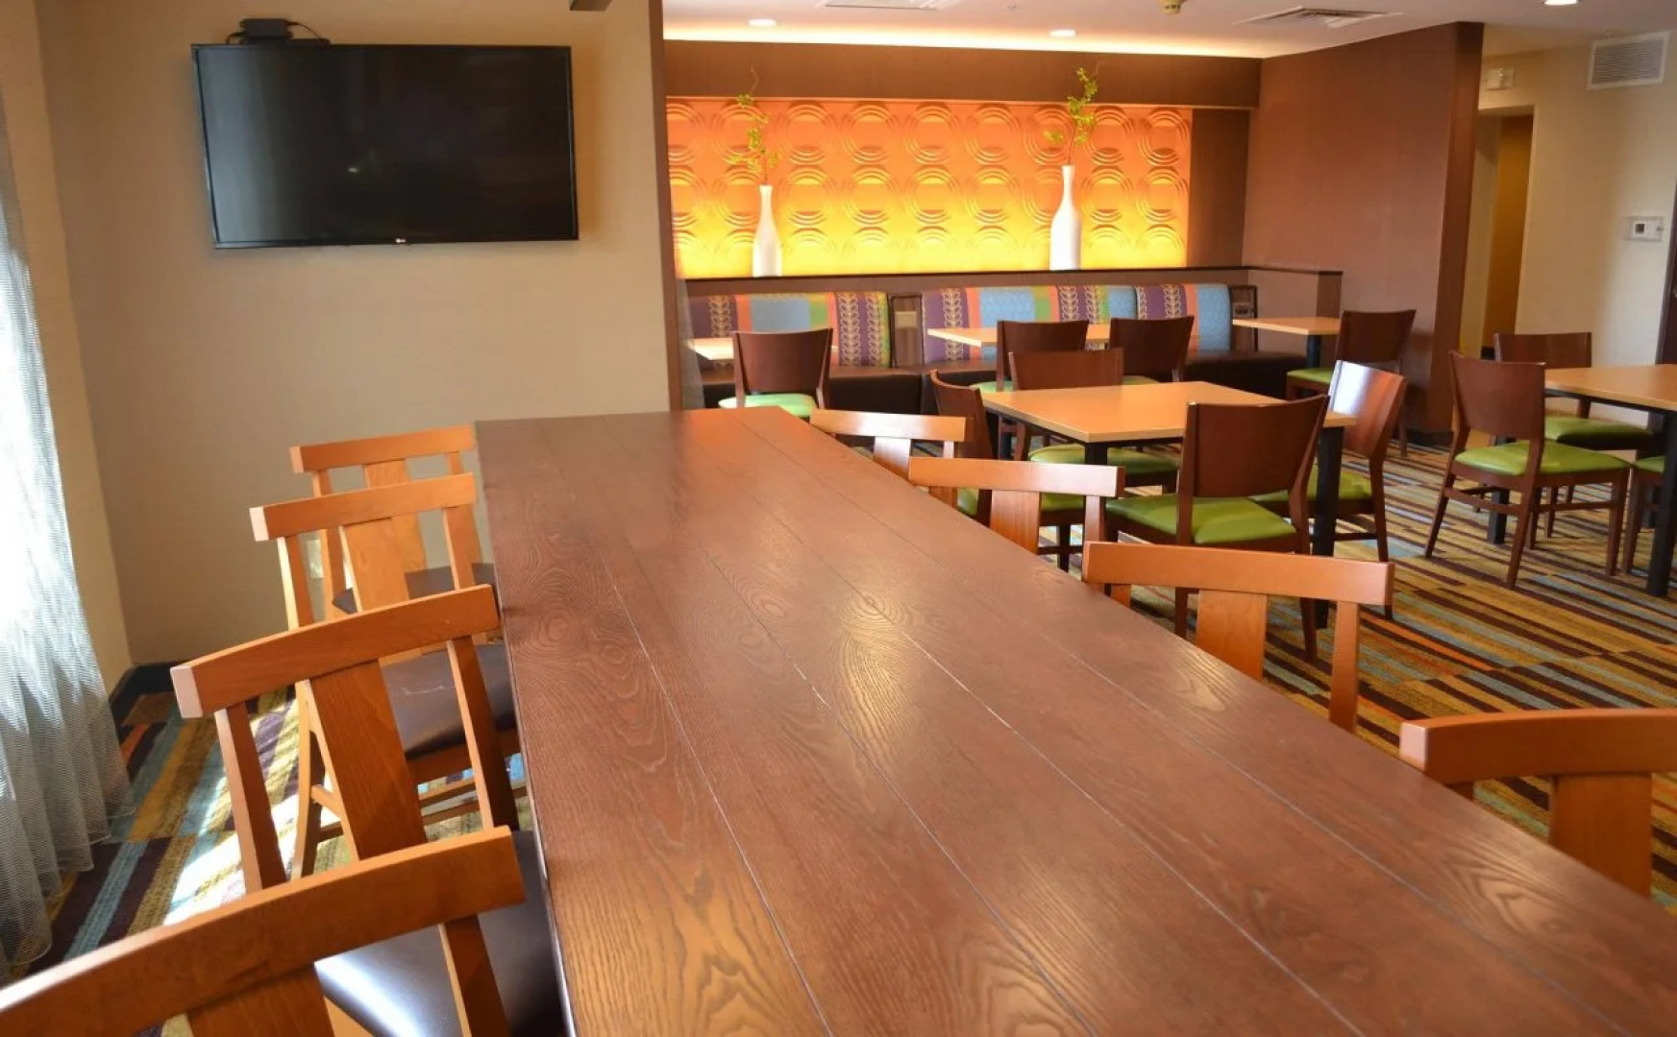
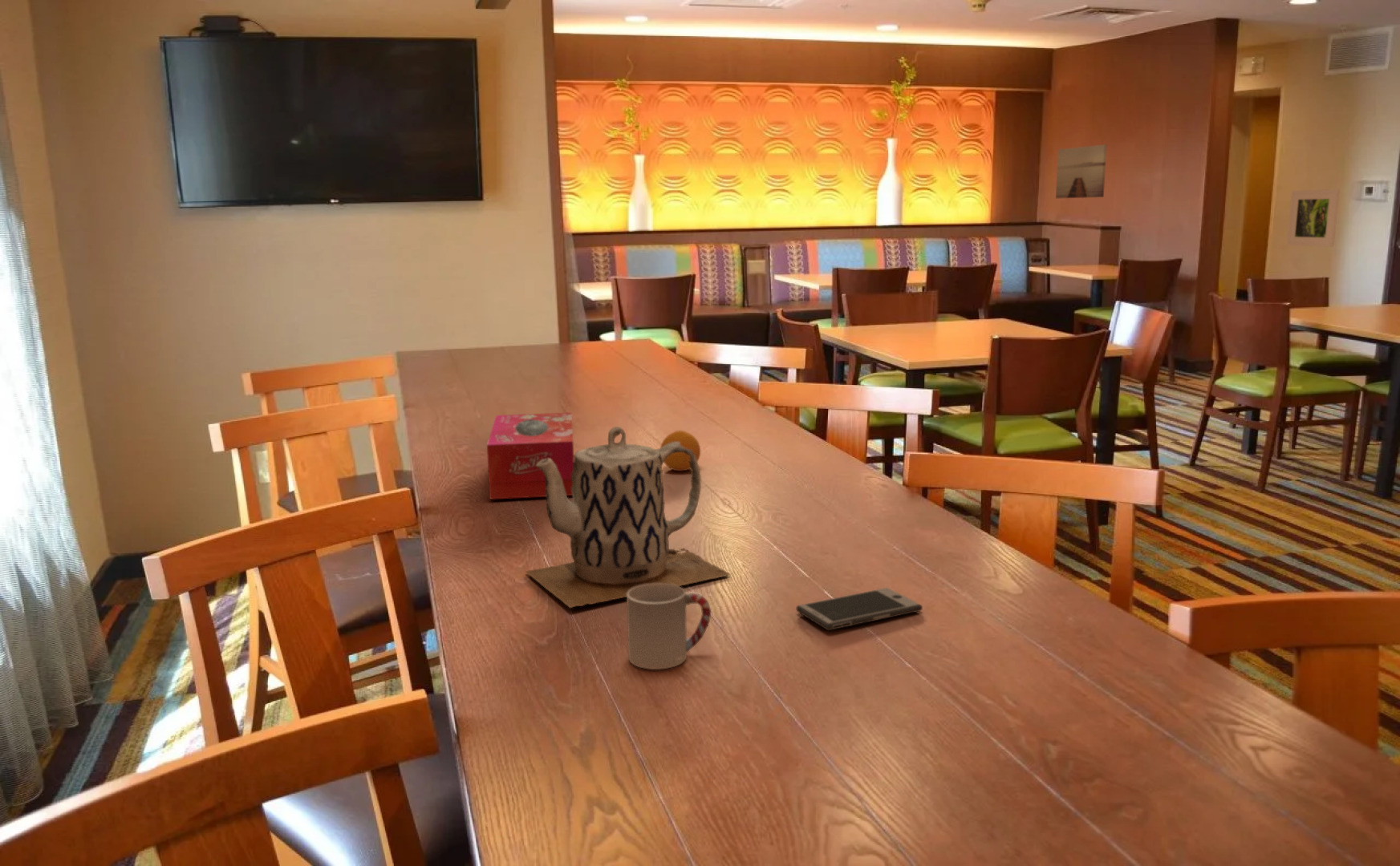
+ tissue box (533, 452)
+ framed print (1312, 218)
+ smartphone (858, 608)
+ wall art (1080, 172)
+ fruit (680, 452)
+ teapot (624, 501)
+ cup (669, 624)
